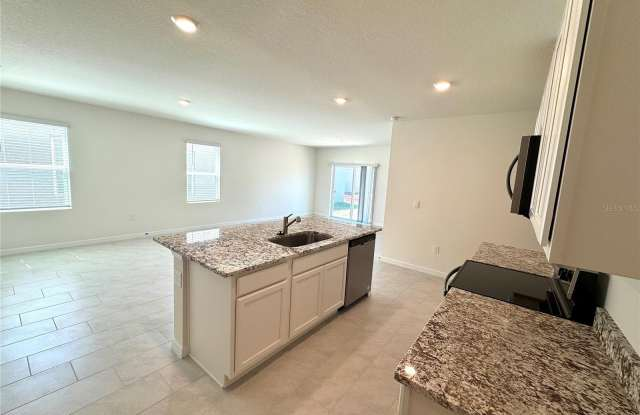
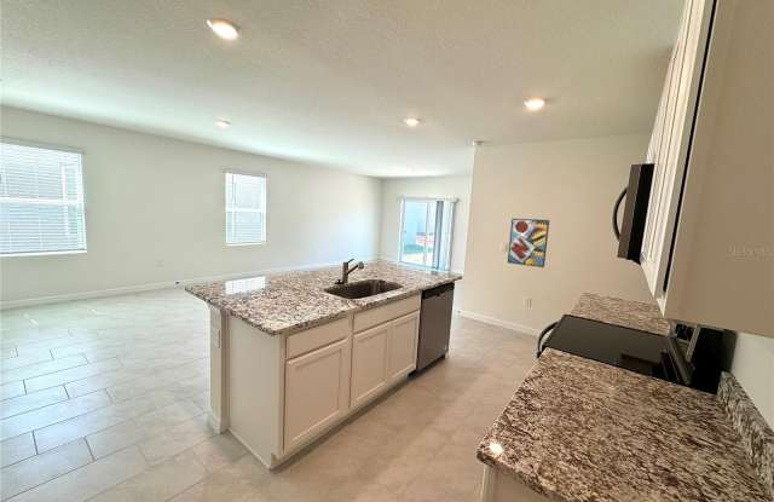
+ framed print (527, 242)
